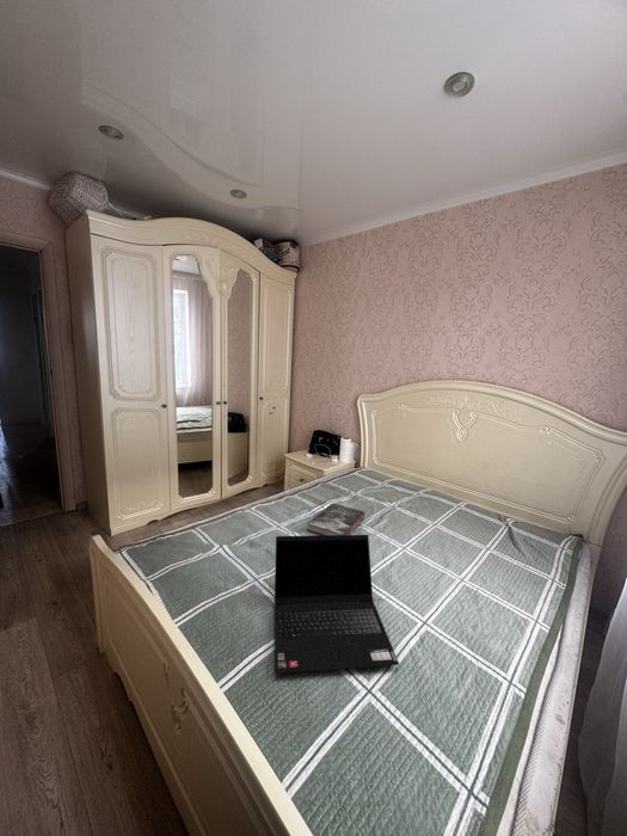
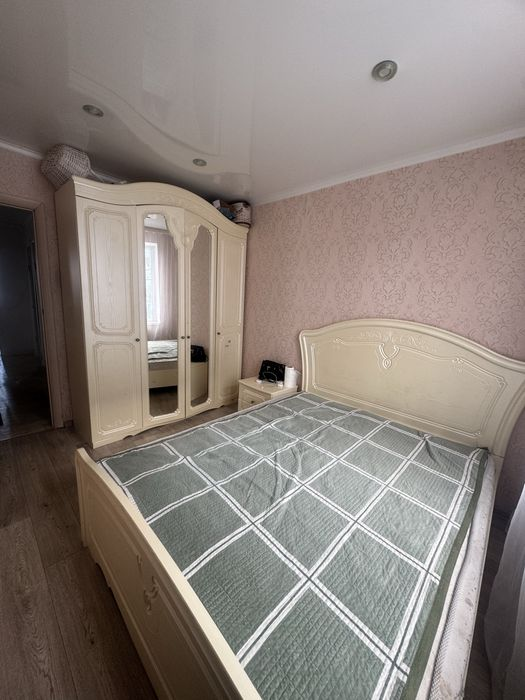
- book (337, 520)
- laptop computer (328, 594)
